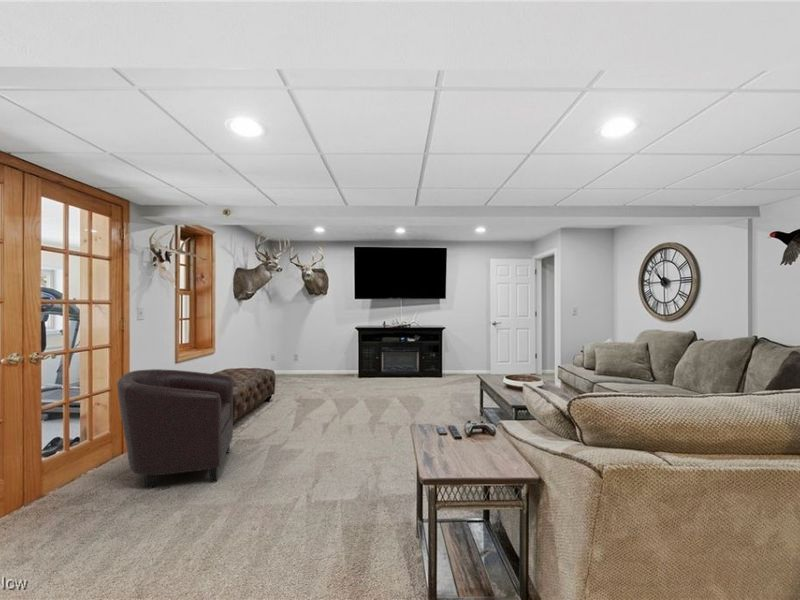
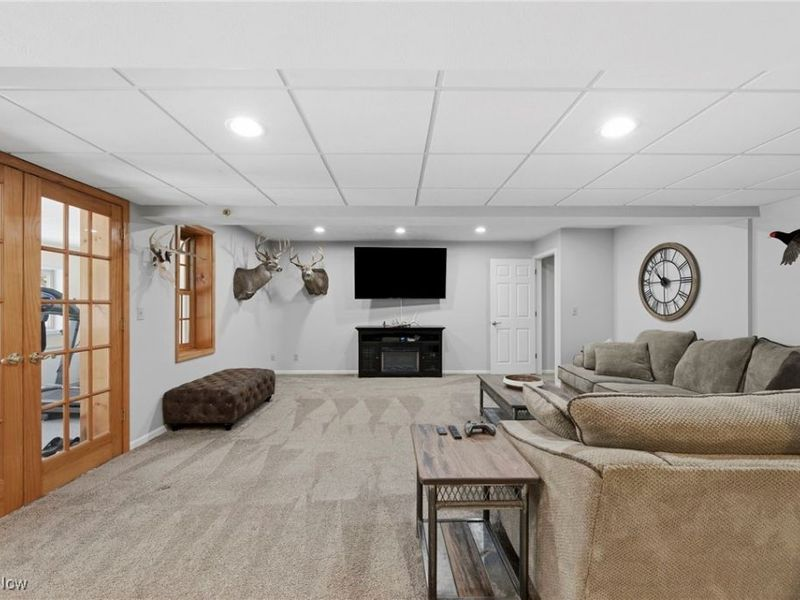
- chair (177, 420)
